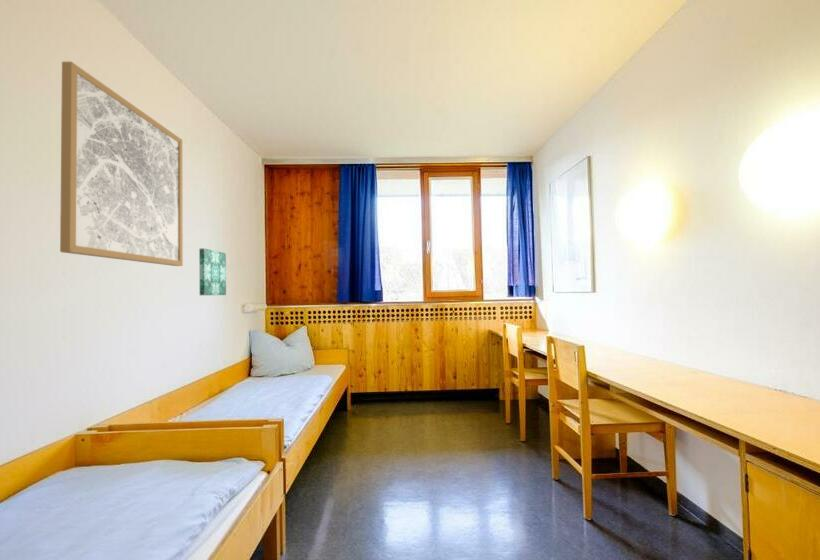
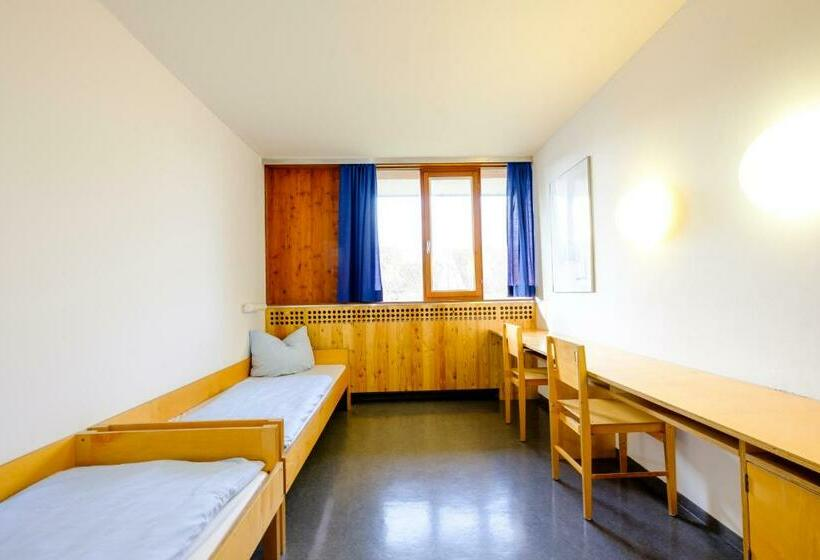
- wall art (134, 184)
- wall art (213, 273)
